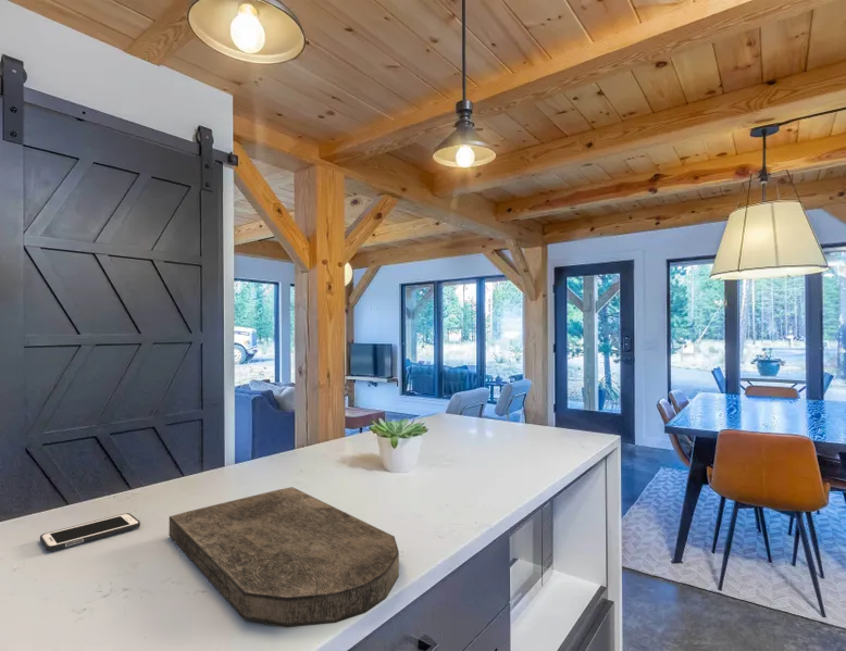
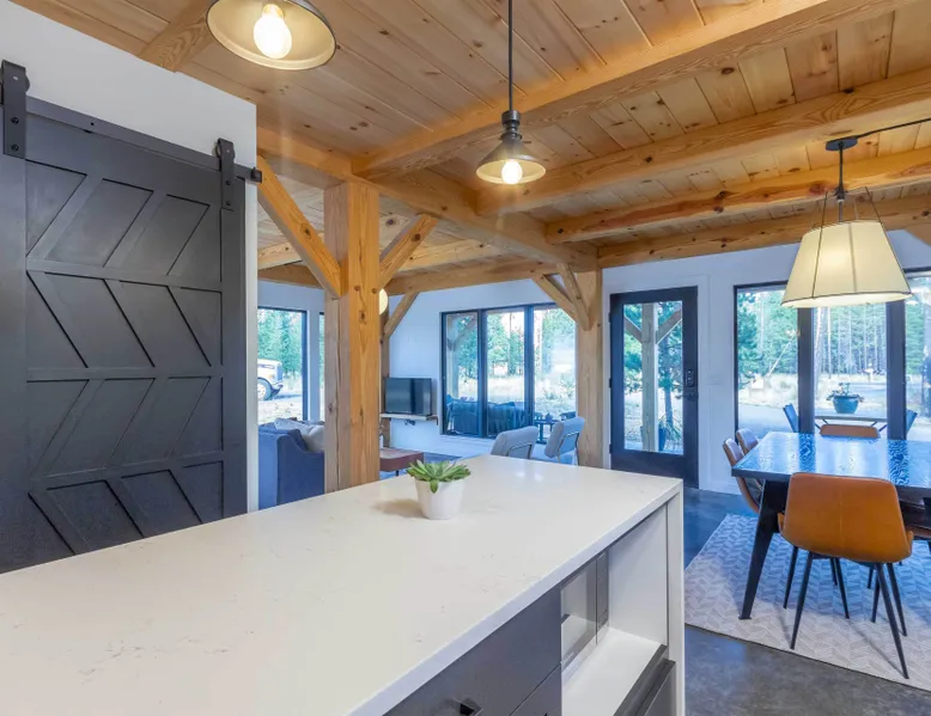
- cell phone (91, 530)
- cutting board (287, 544)
